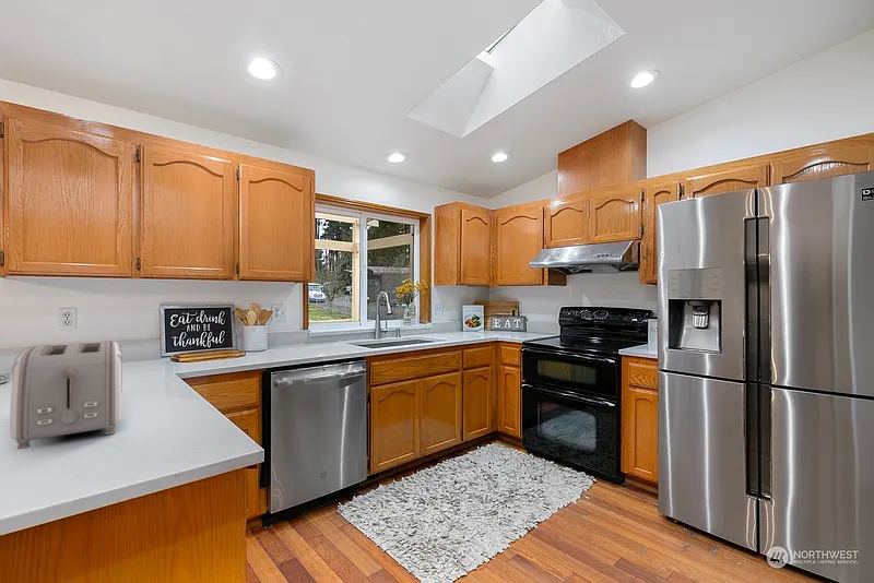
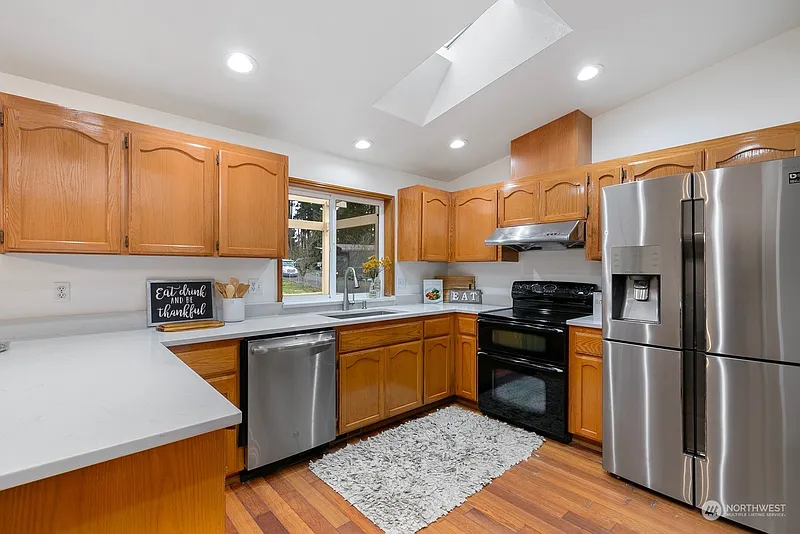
- toaster (73, 383)
